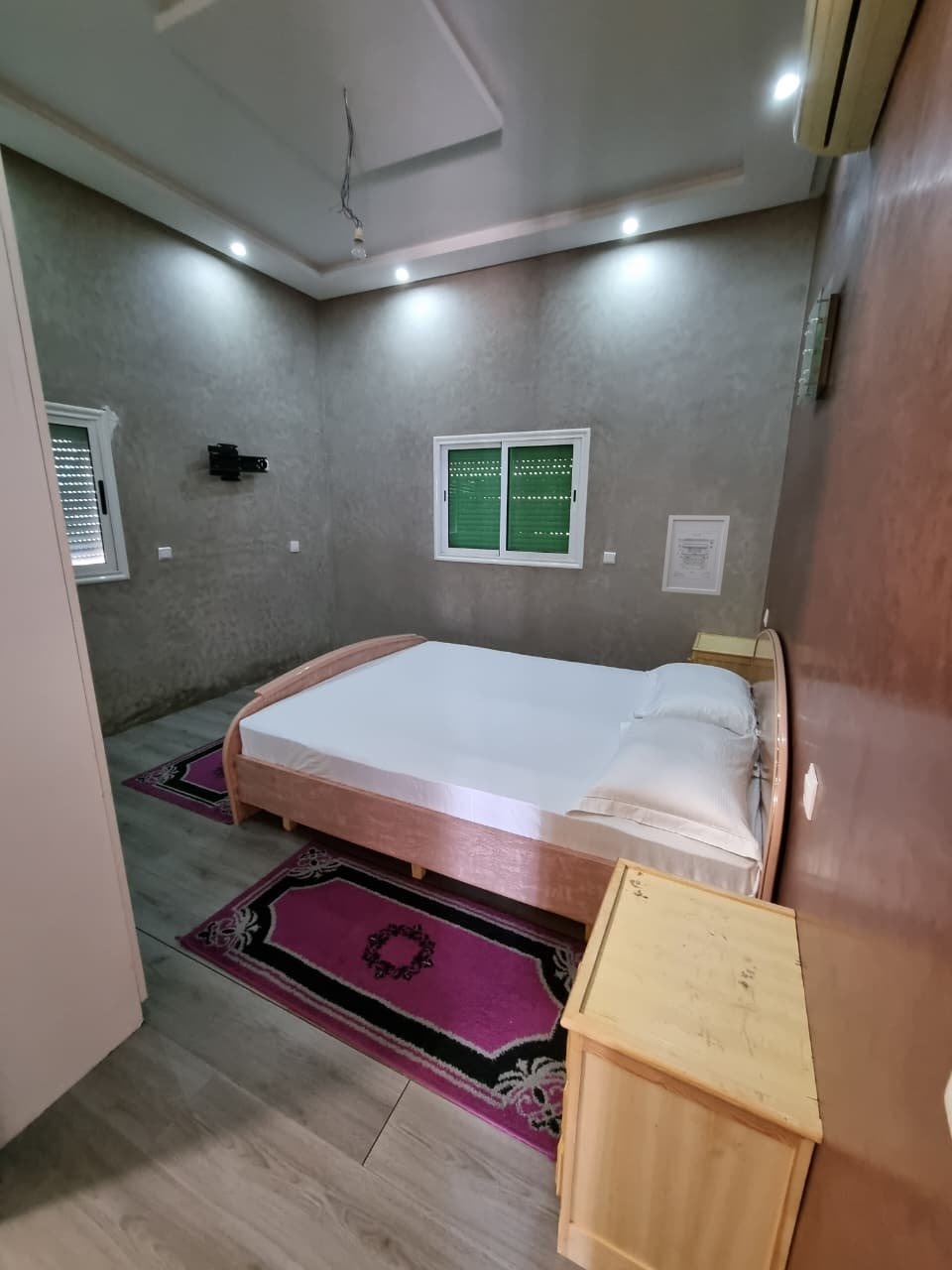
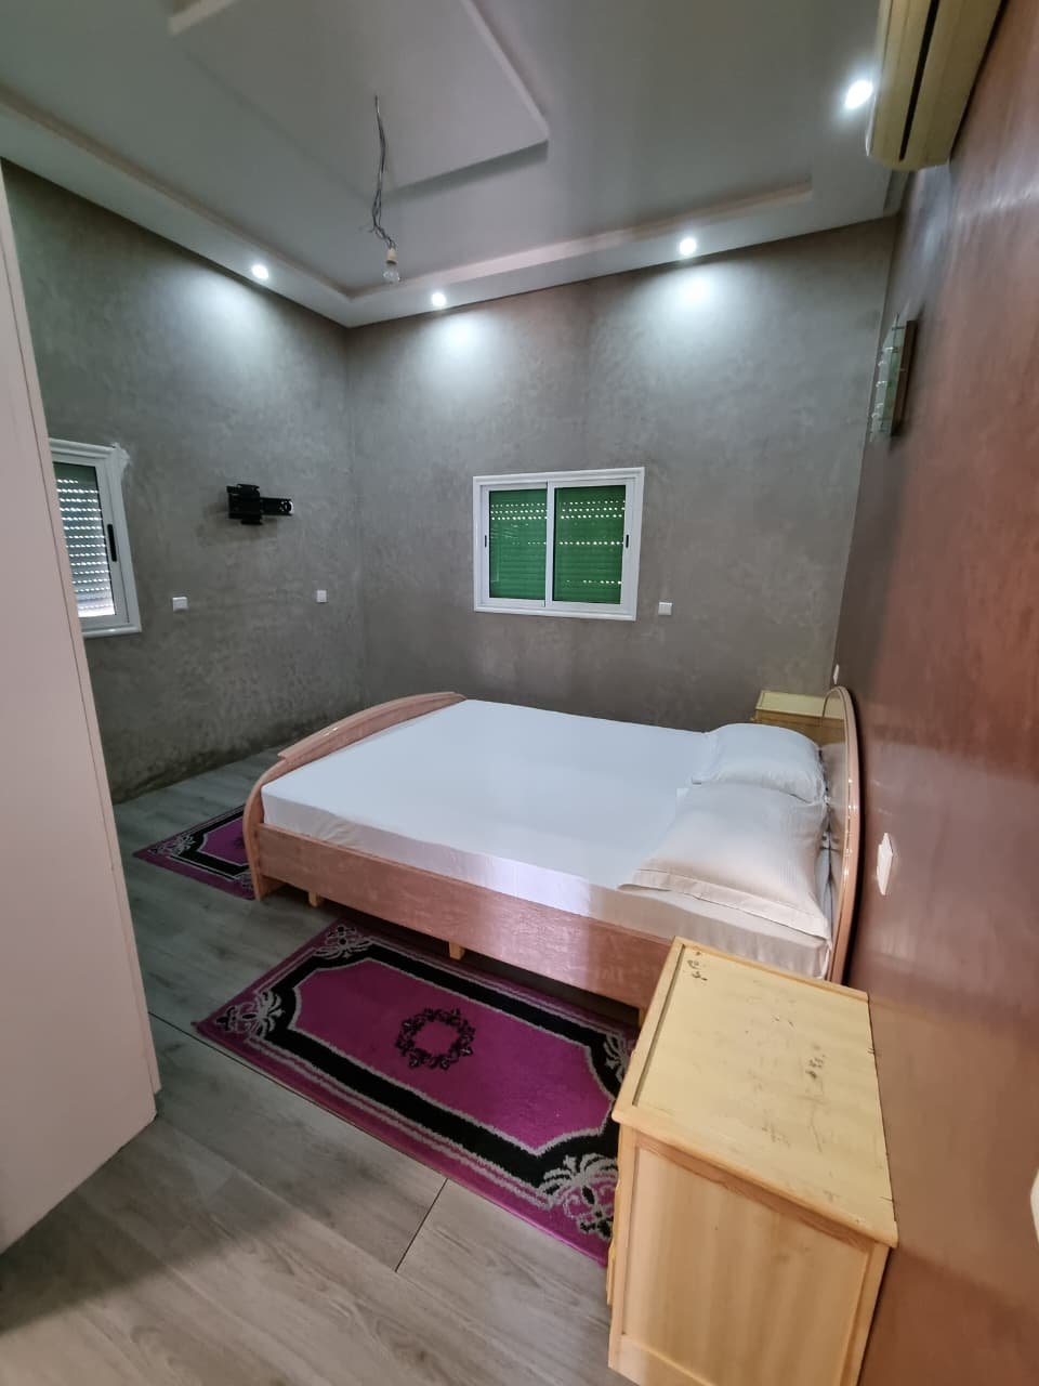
- wall art (694, 555)
